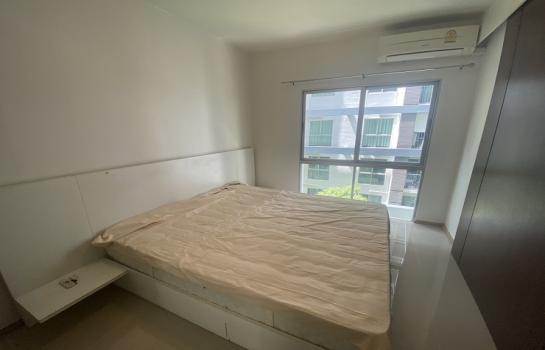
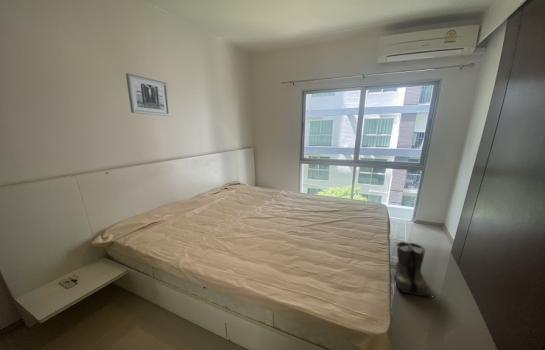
+ wall art (150, 96)
+ boots (411, 266)
